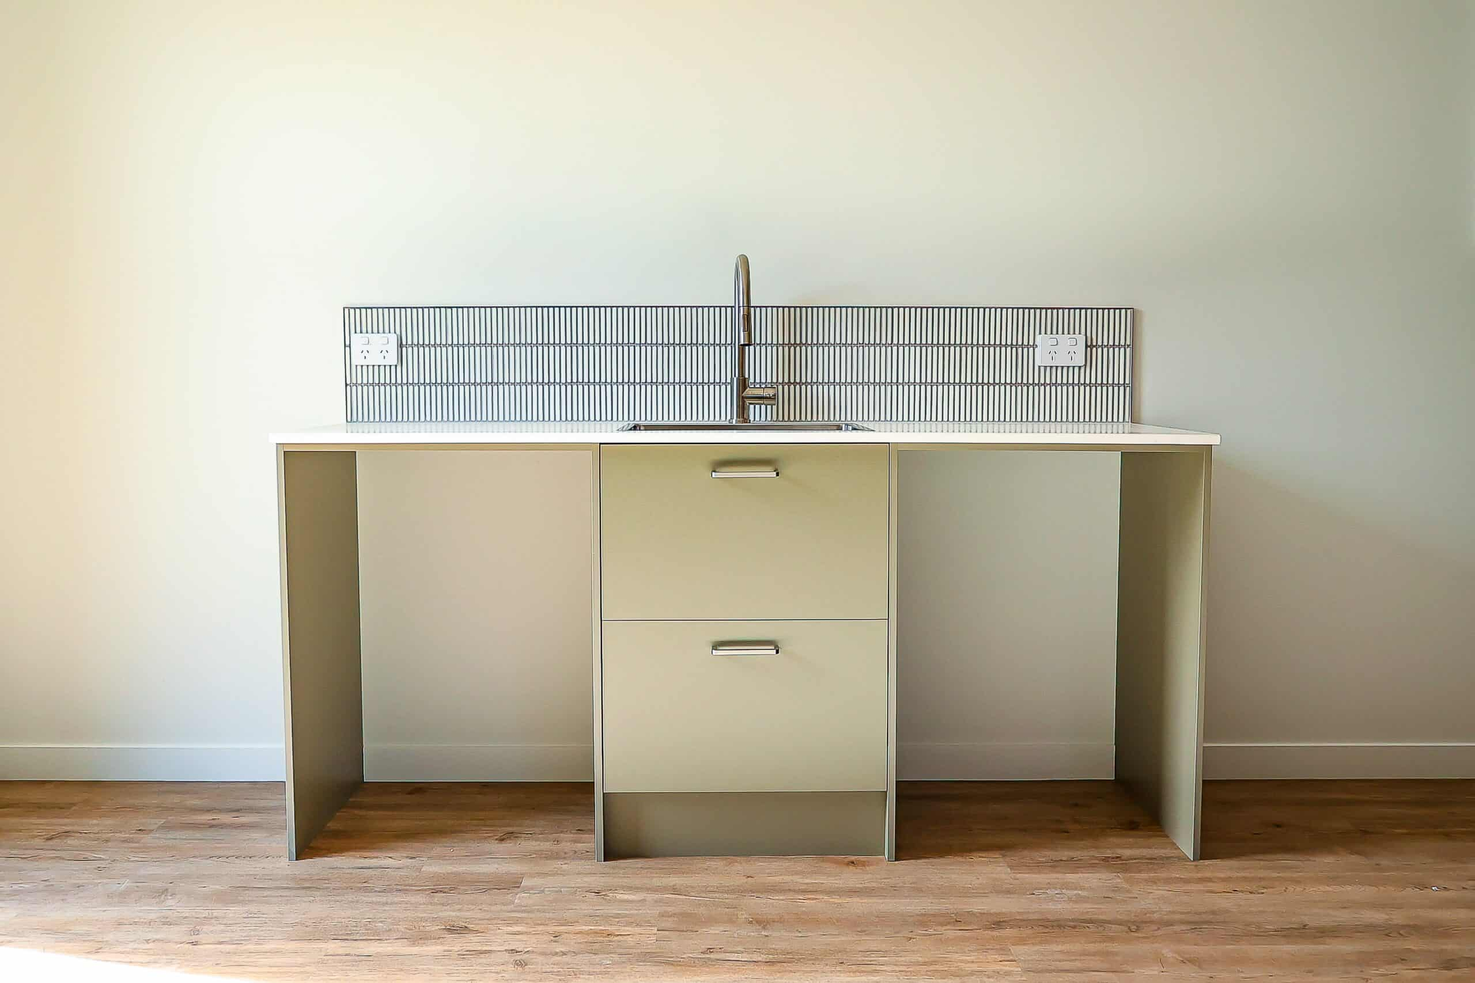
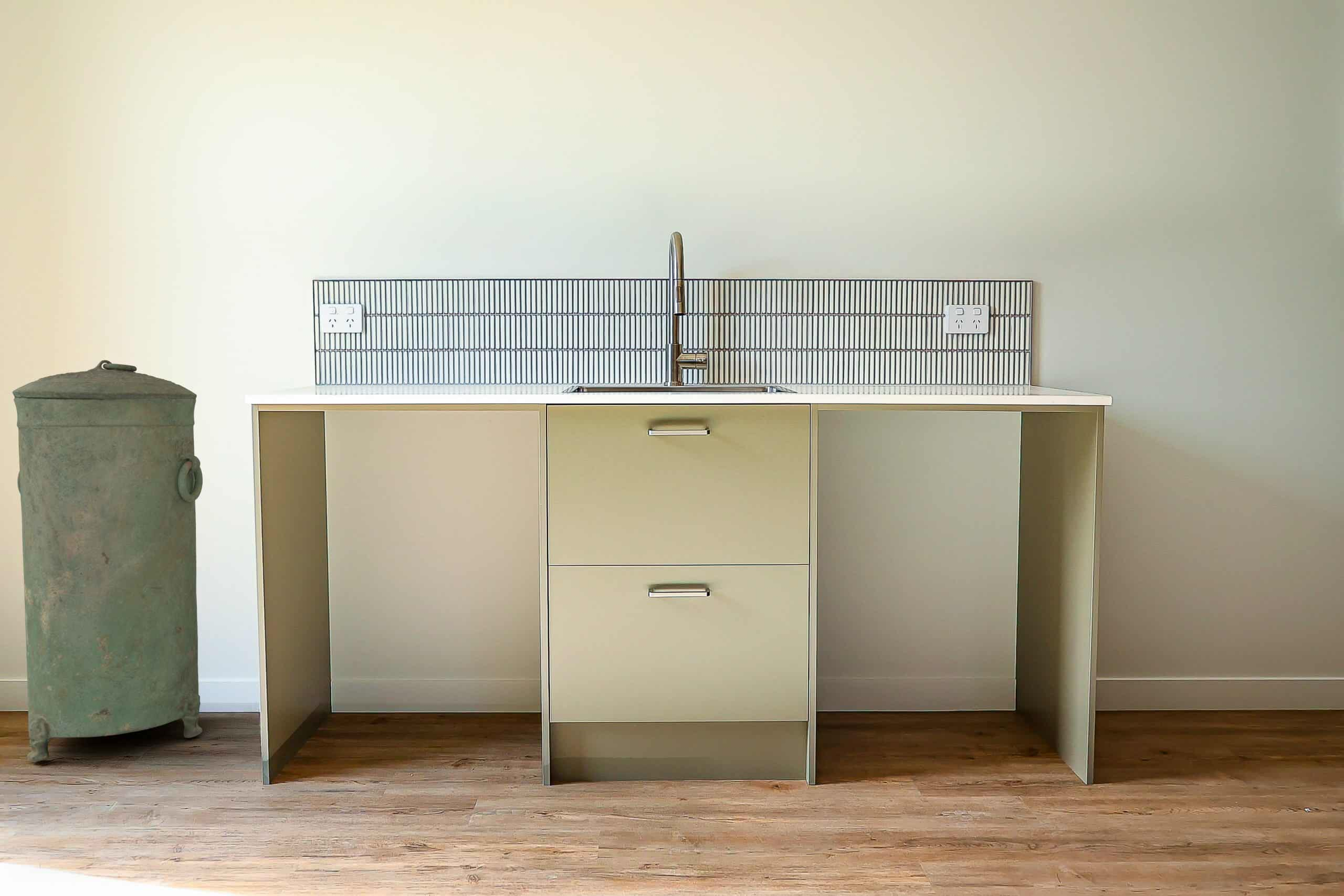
+ trash can (114, 550)
